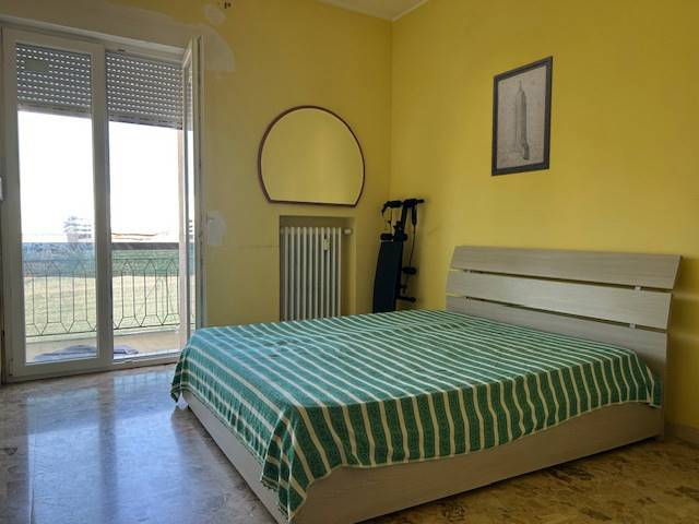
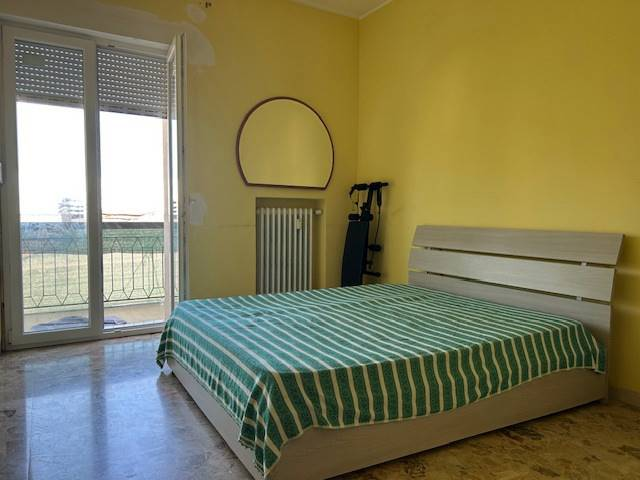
- wall art (520, 120)
